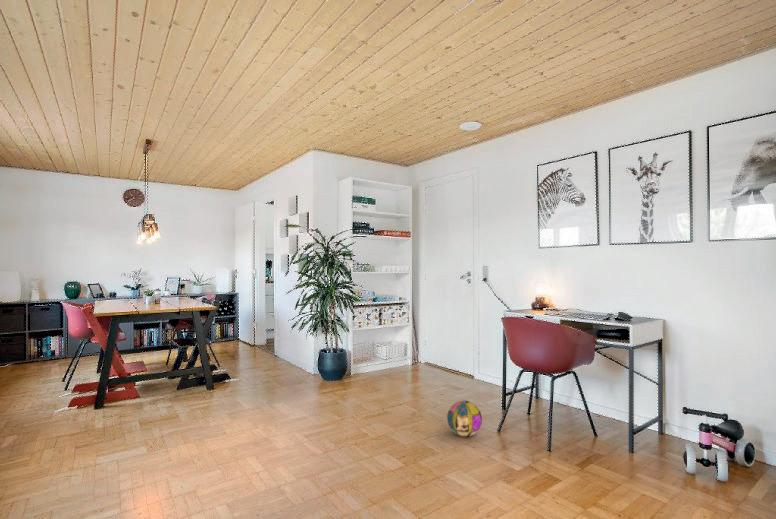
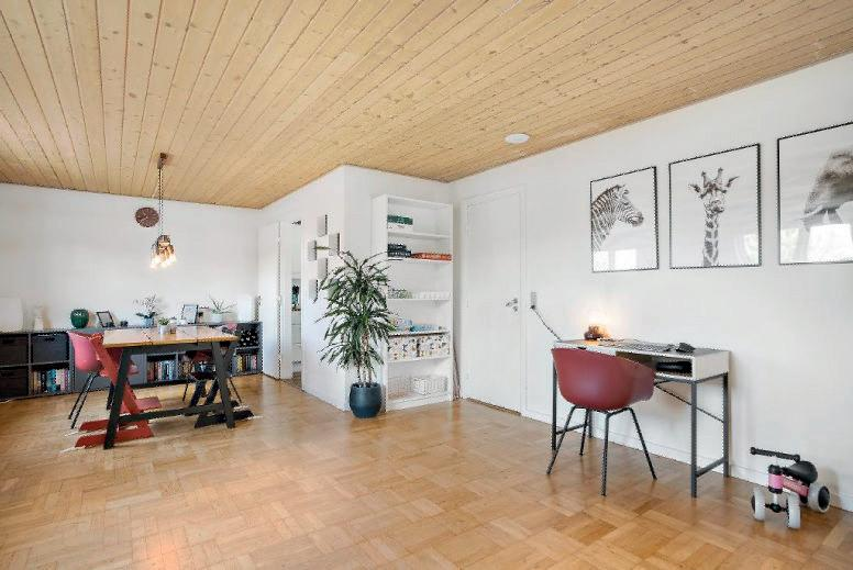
- ball (464, 418)
